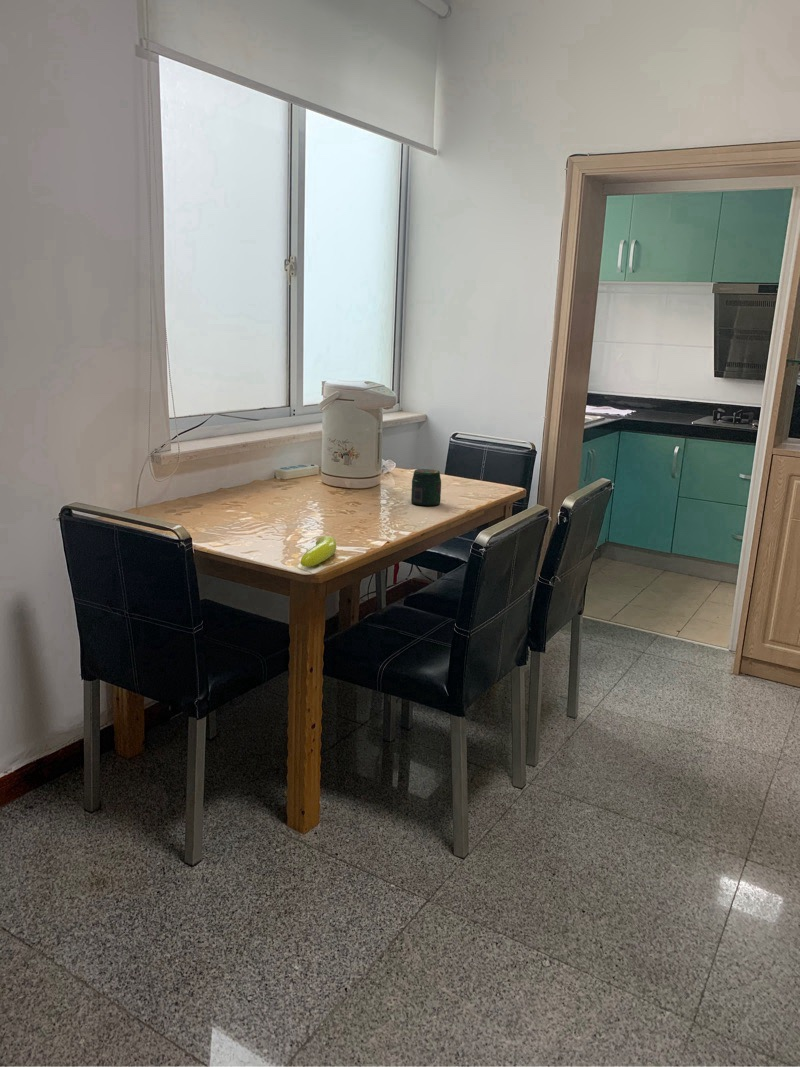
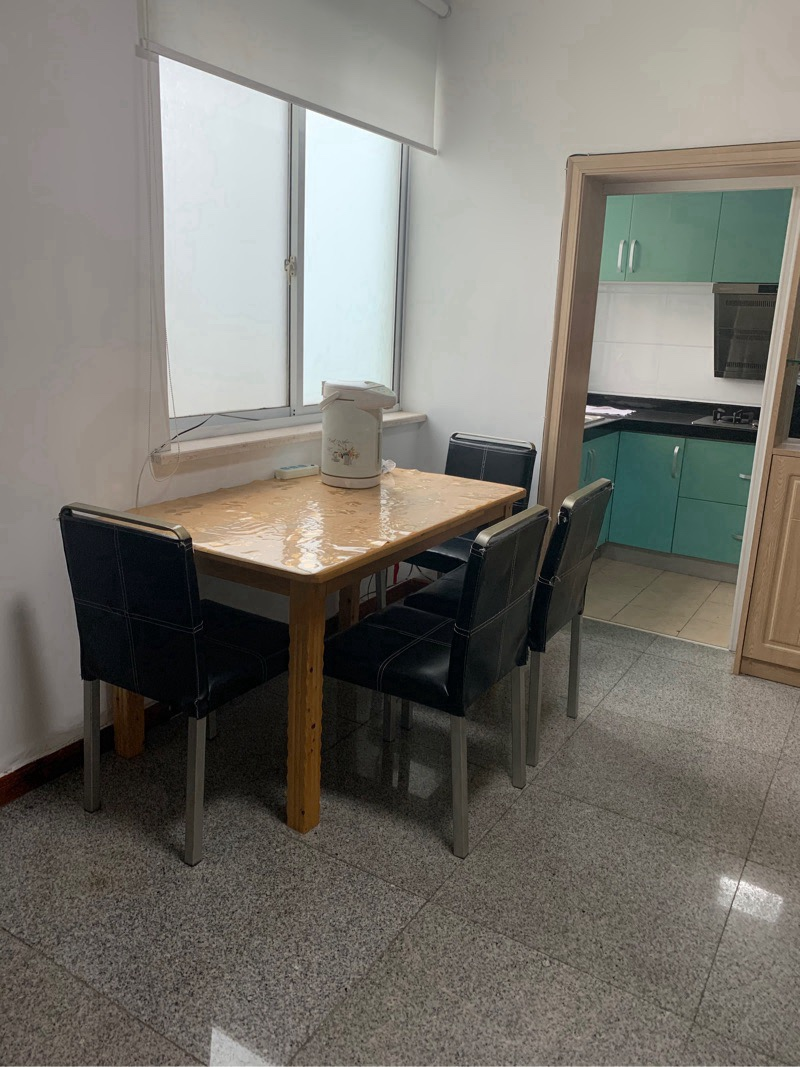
- banana (314, 549)
- jar (426, 487)
